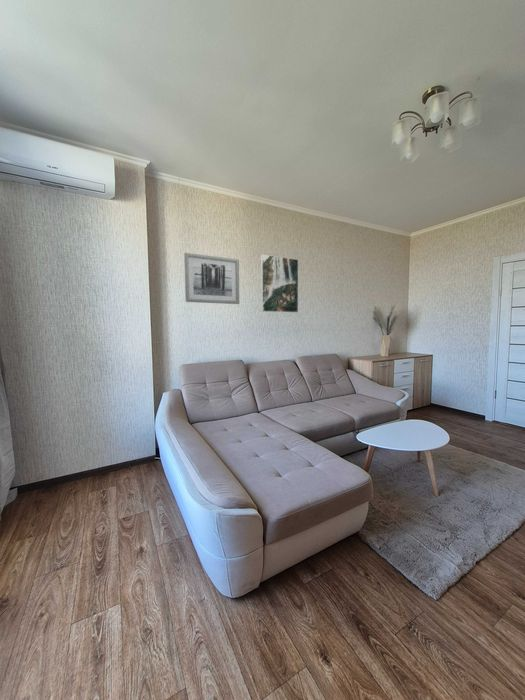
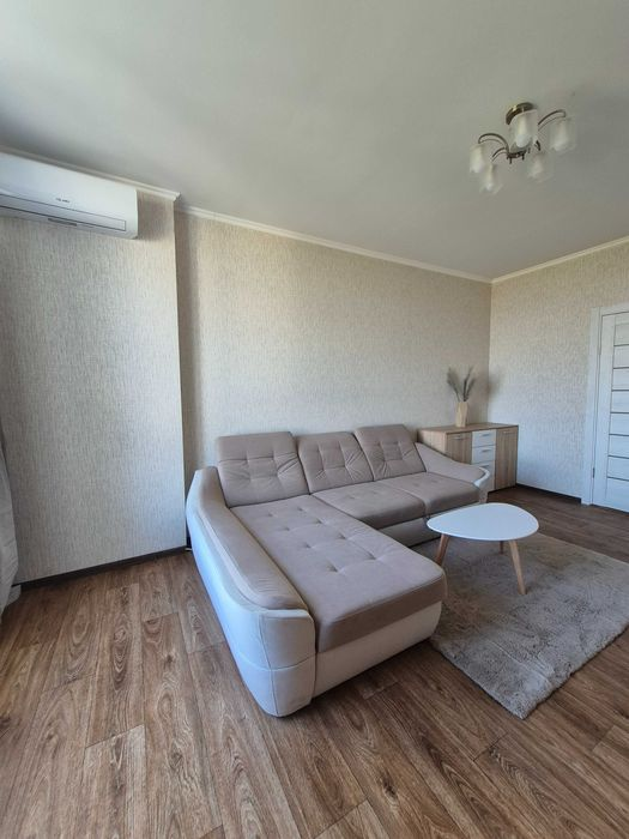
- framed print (280, 284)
- wall art (213, 279)
